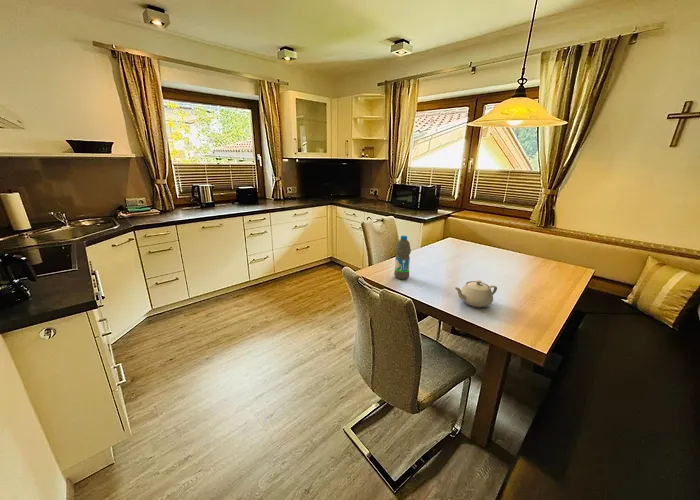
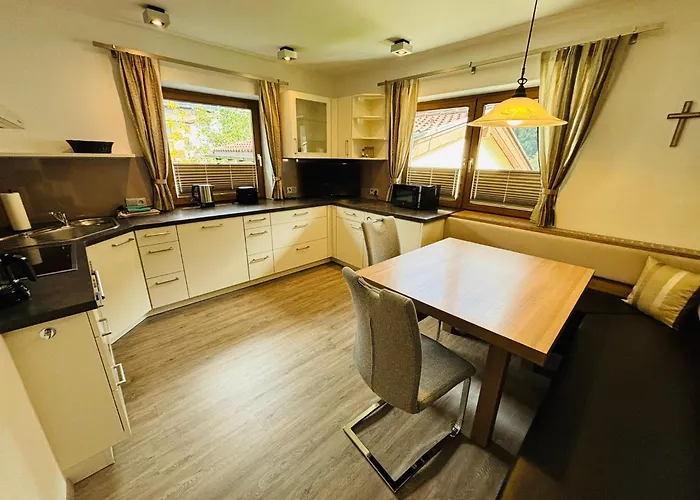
- water bottle (402, 256)
- teapot (476, 292)
